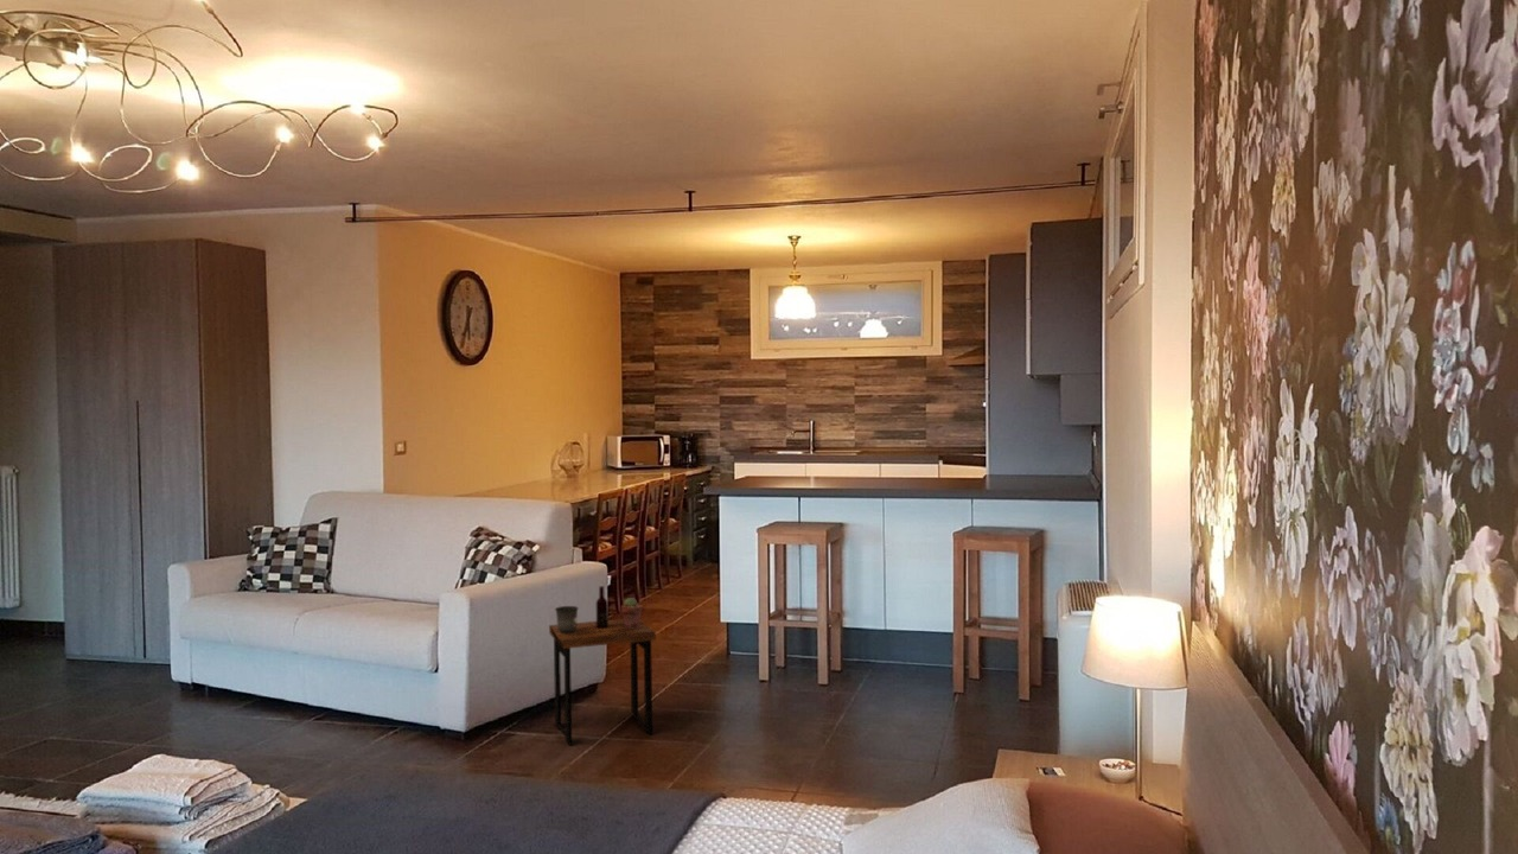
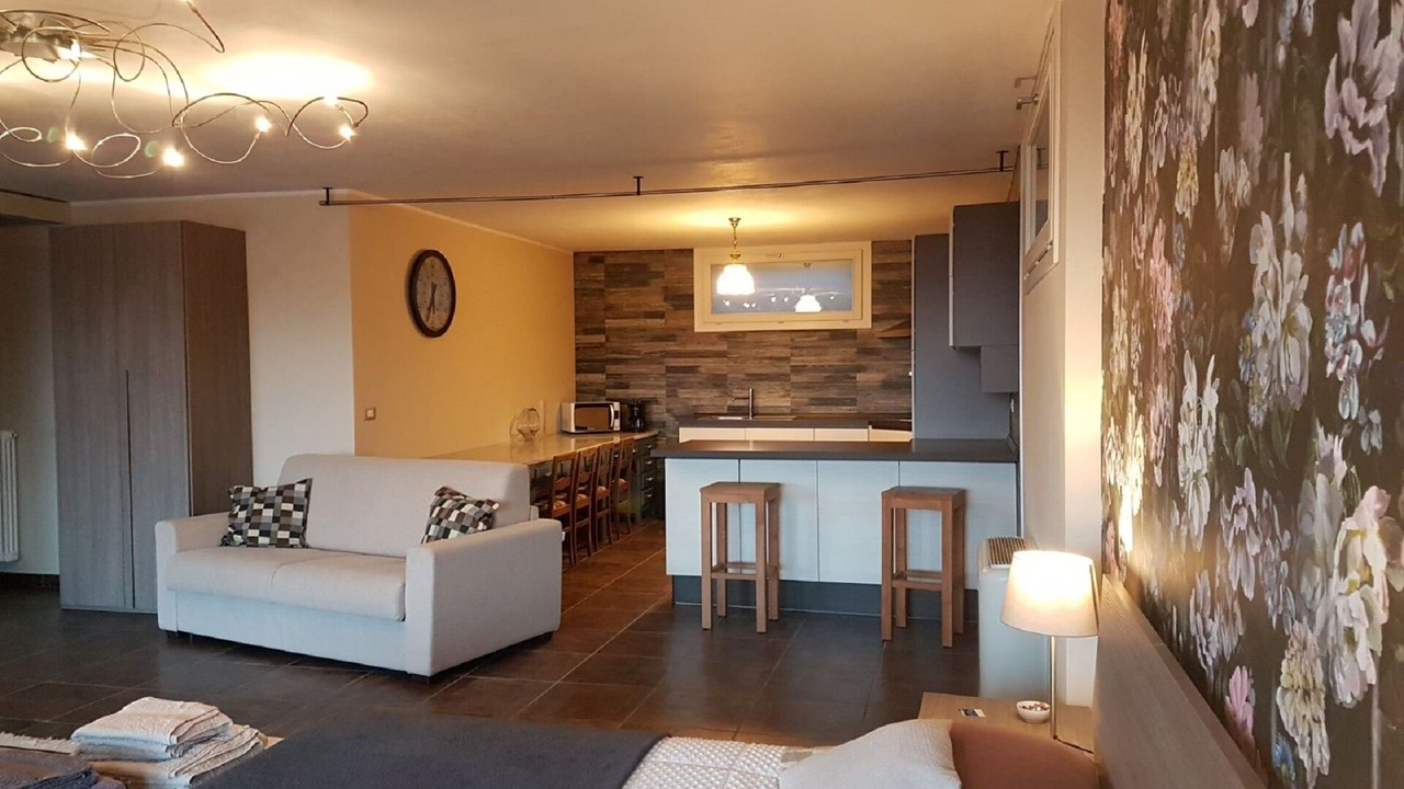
- mug (568, 618)
- side table (601, 644)
- potted succulent (631, 611)
